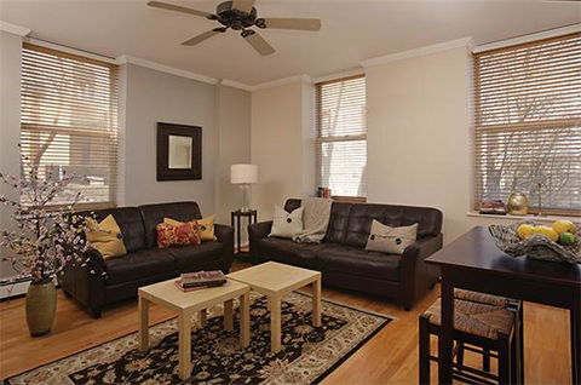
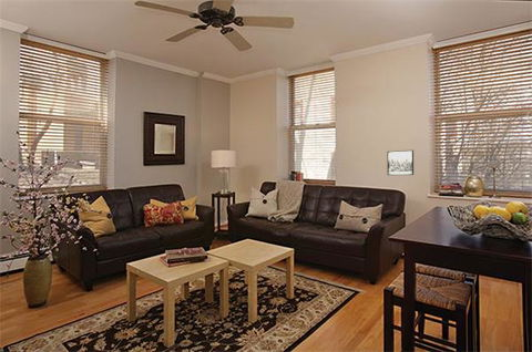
+ wall art (400, 163)
